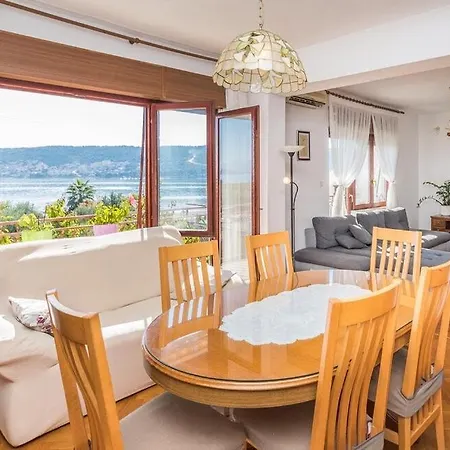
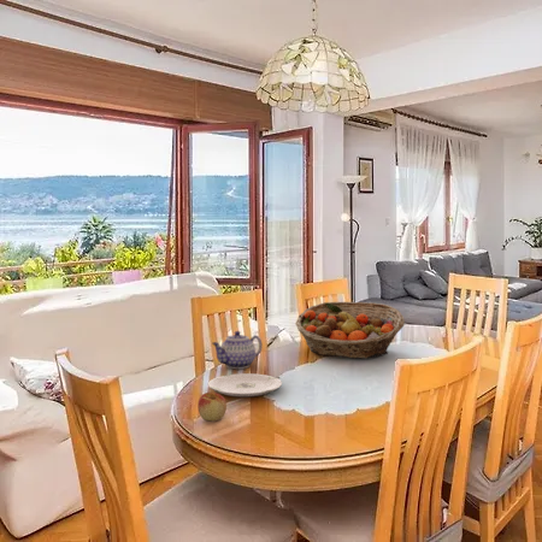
+ fruit basket (348, 328)
+ plate (245, 385)
+ teapot (237, 348)
+ apple (212, 406)
